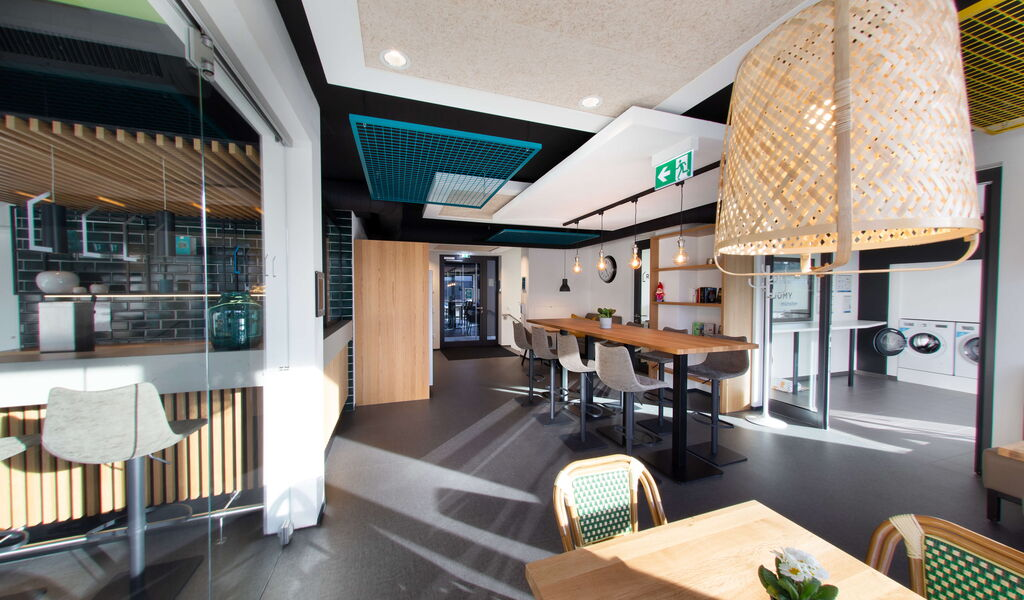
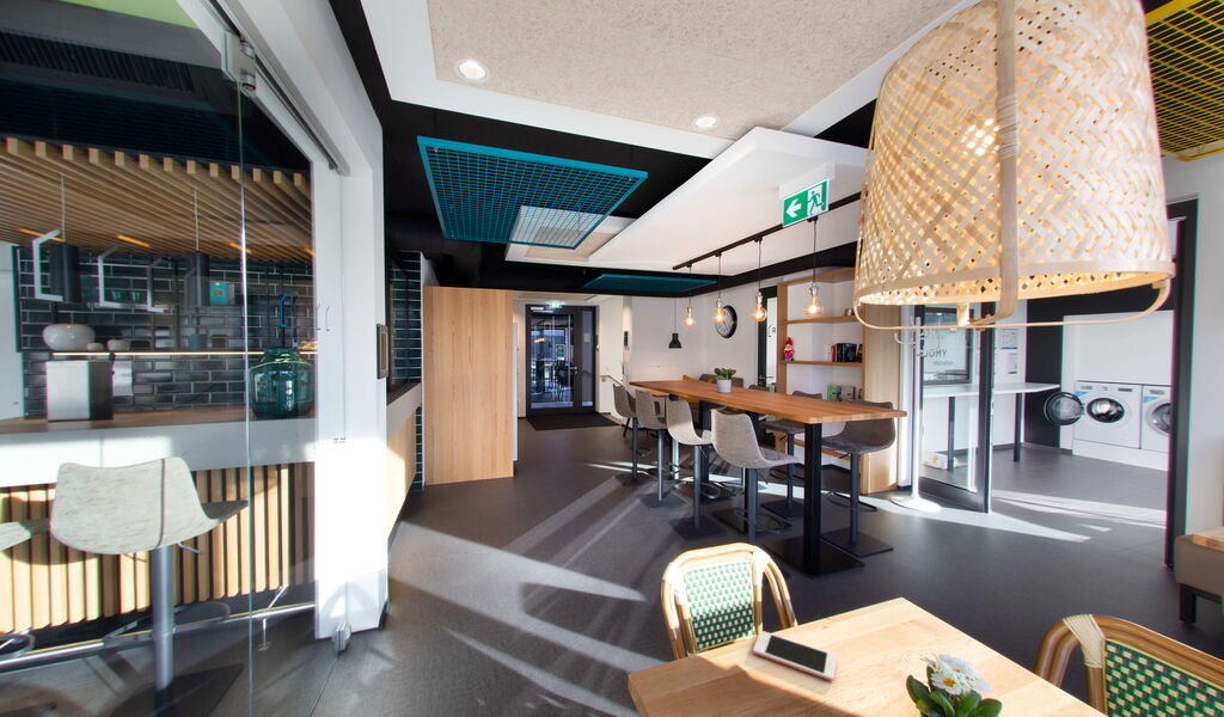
+ cell phone (794, 654)
